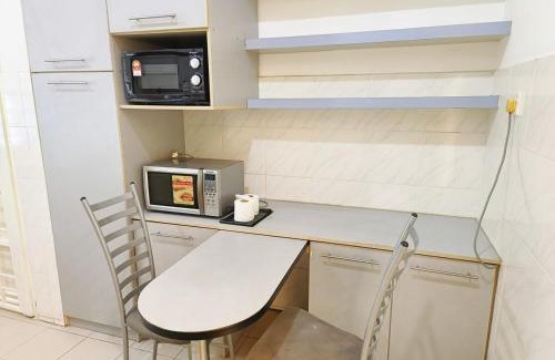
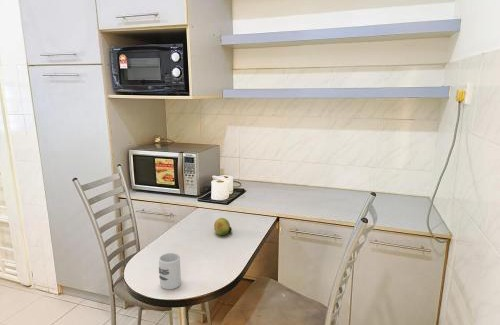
+ fruit (222, 226)
+ cup (169, 271)
